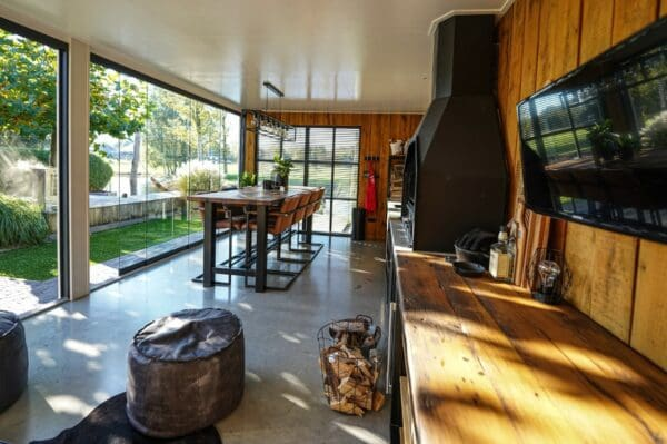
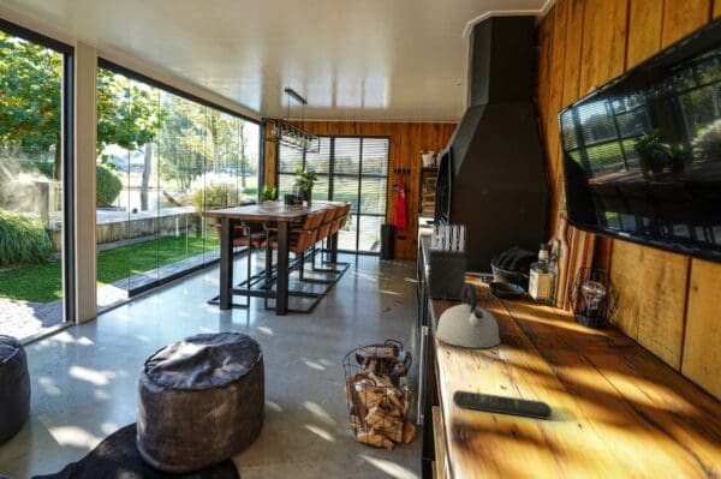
+ remote control (500, 403)
+ kettle (469, 311)
+ knife block (447, 262)
